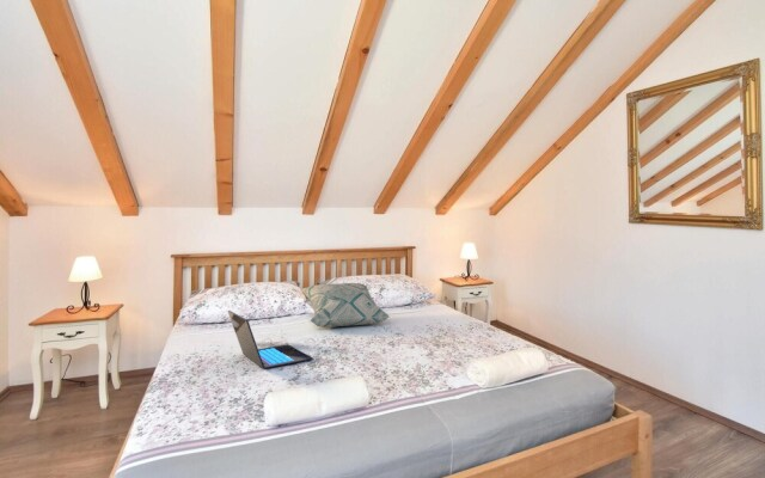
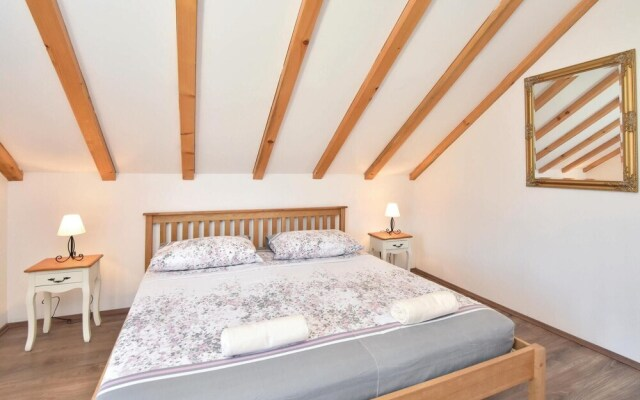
- decorative pillow (342, 304)
- laptop (271, 347)
